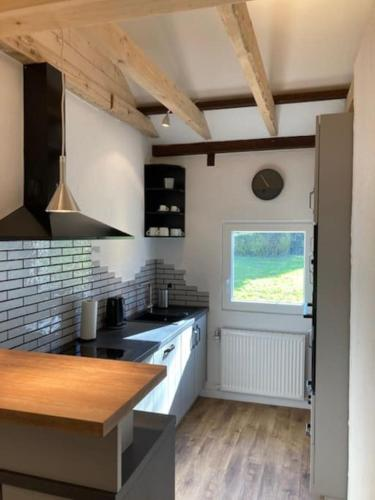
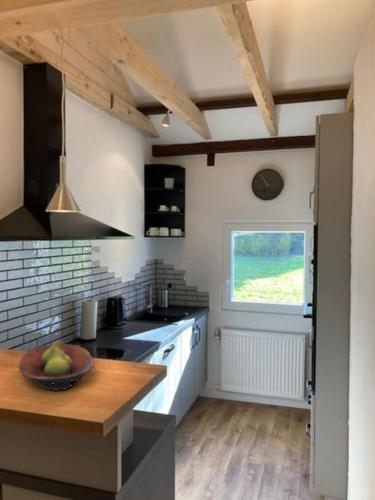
+ fruit bowl (56, 360)
